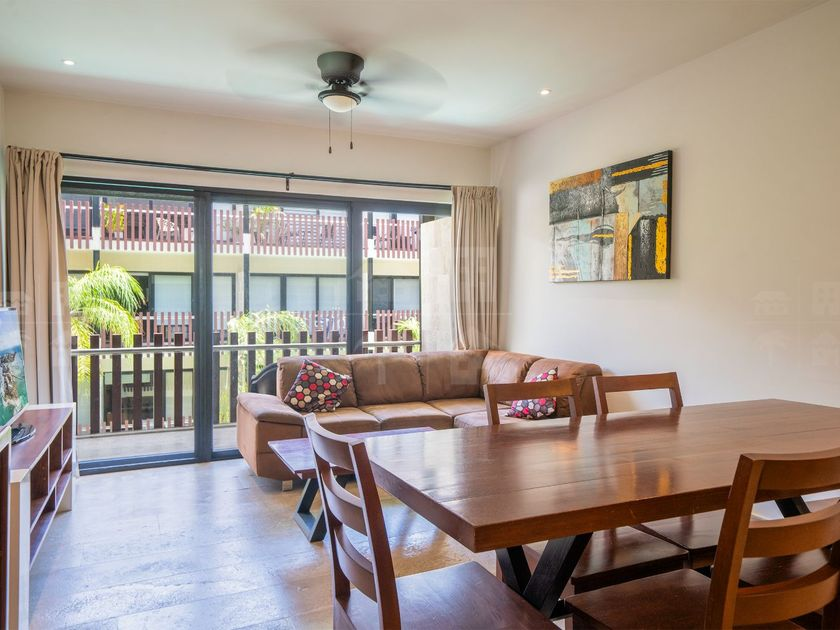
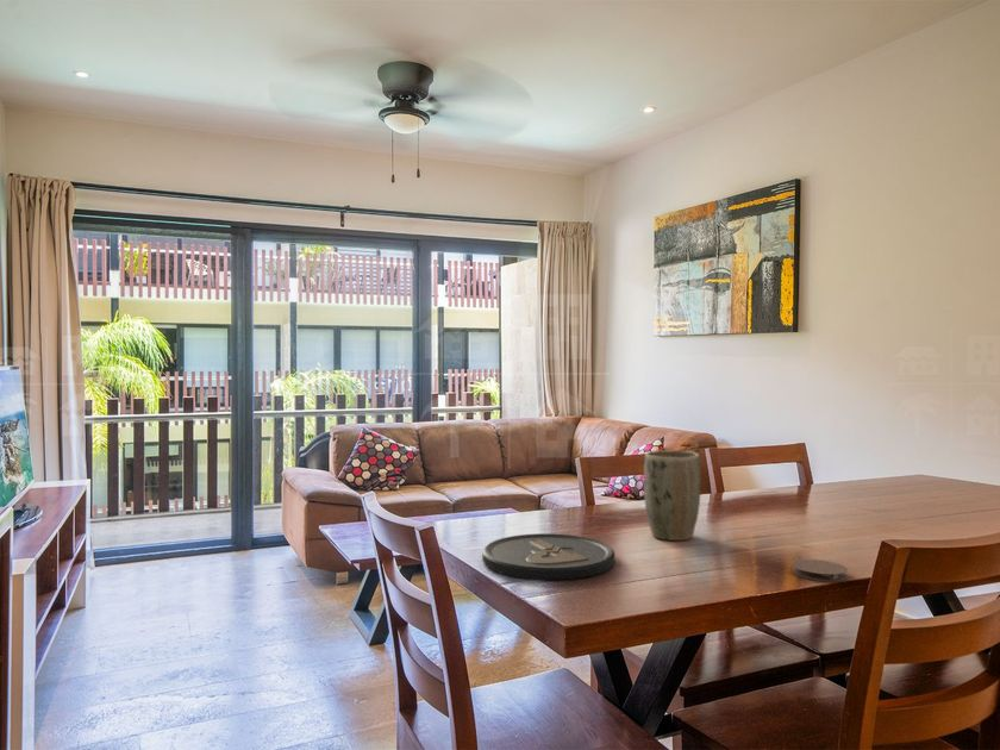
+ coaster (819, 569)
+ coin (548, 554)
+ plant pot (671, 494)
